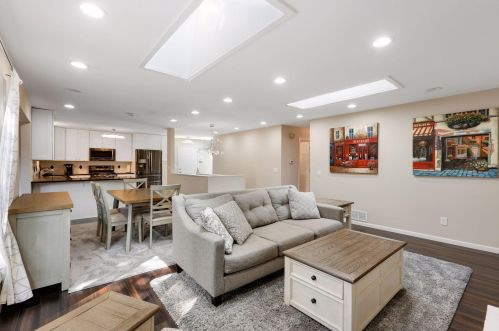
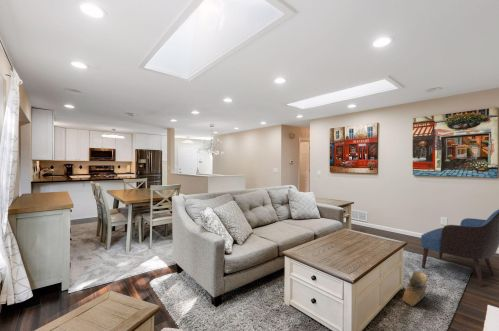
+ basket (418, 284)
+ armchair (464, 238)
